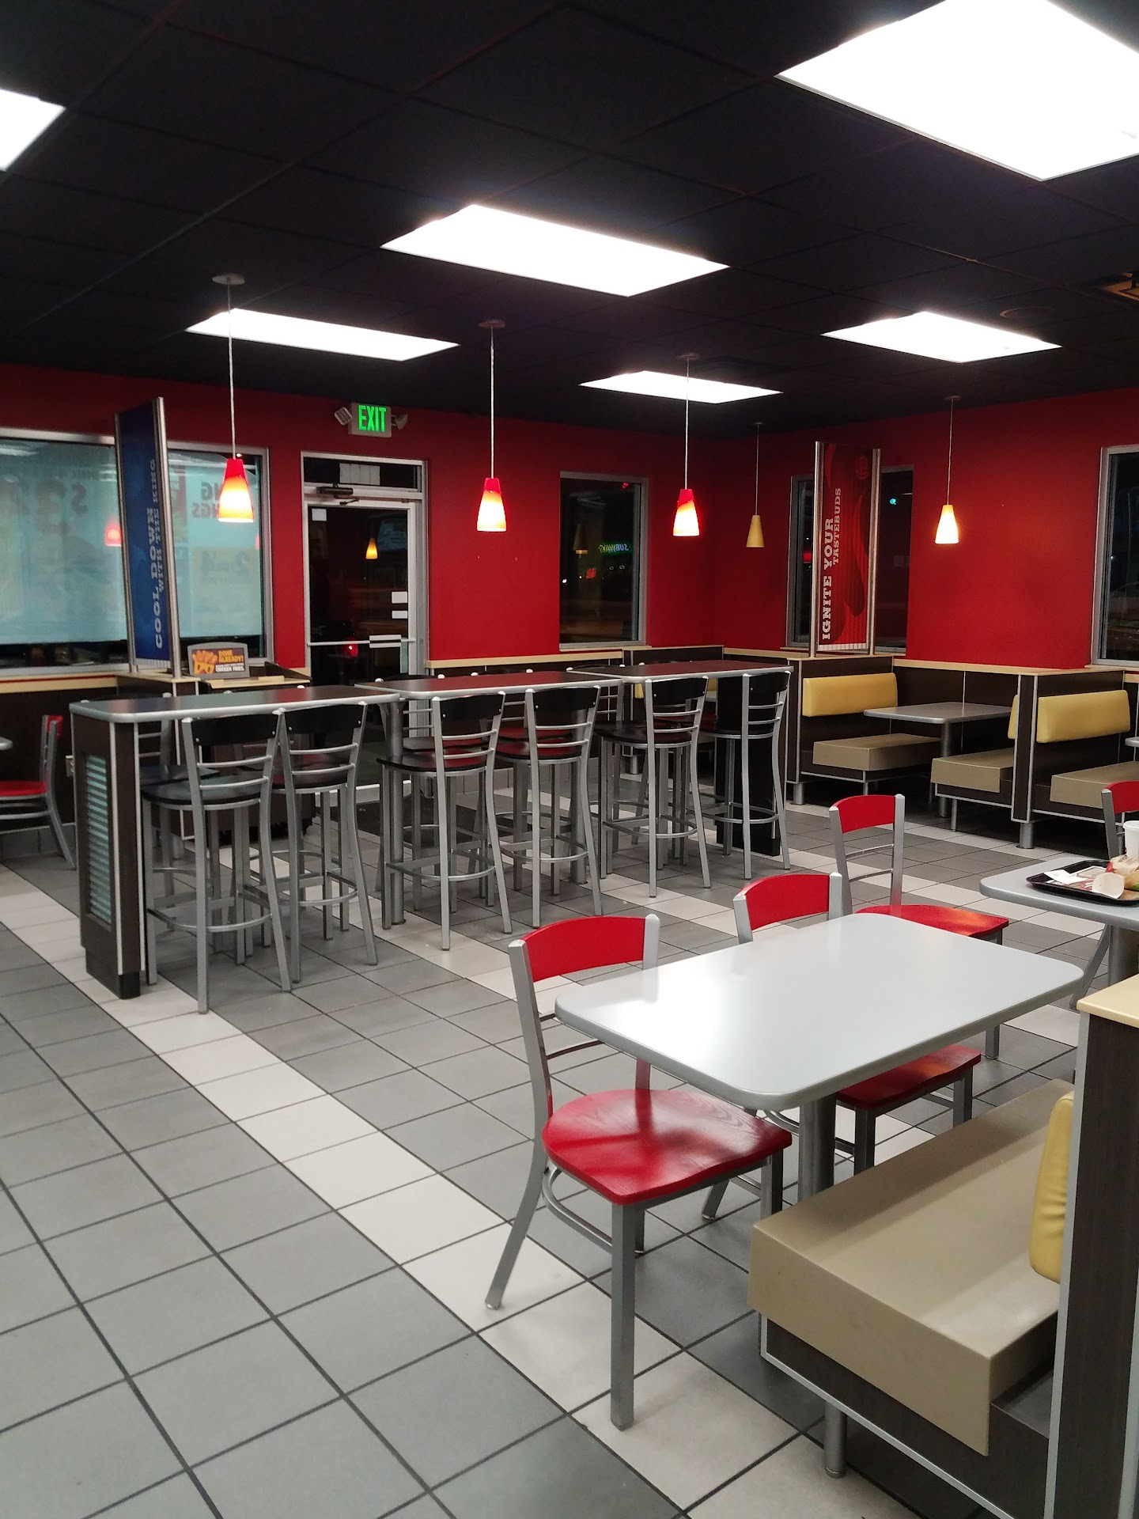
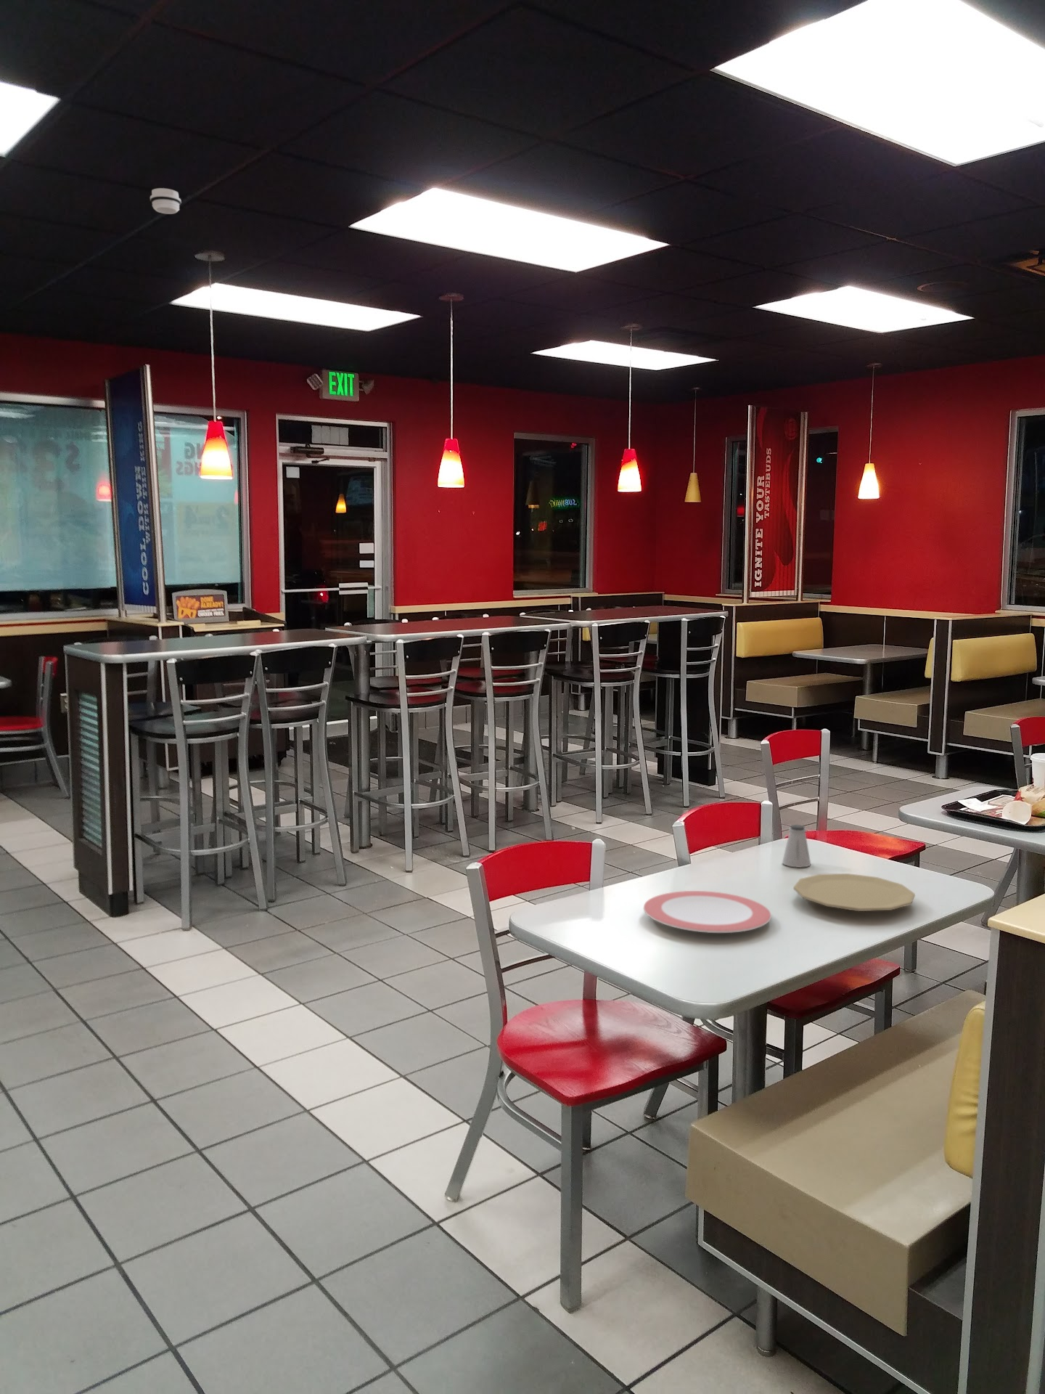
+ plate (853, 896)
+ saltshaker (797, 844)
+ smoke detector (166, 201)
+ plate (706, 913)
